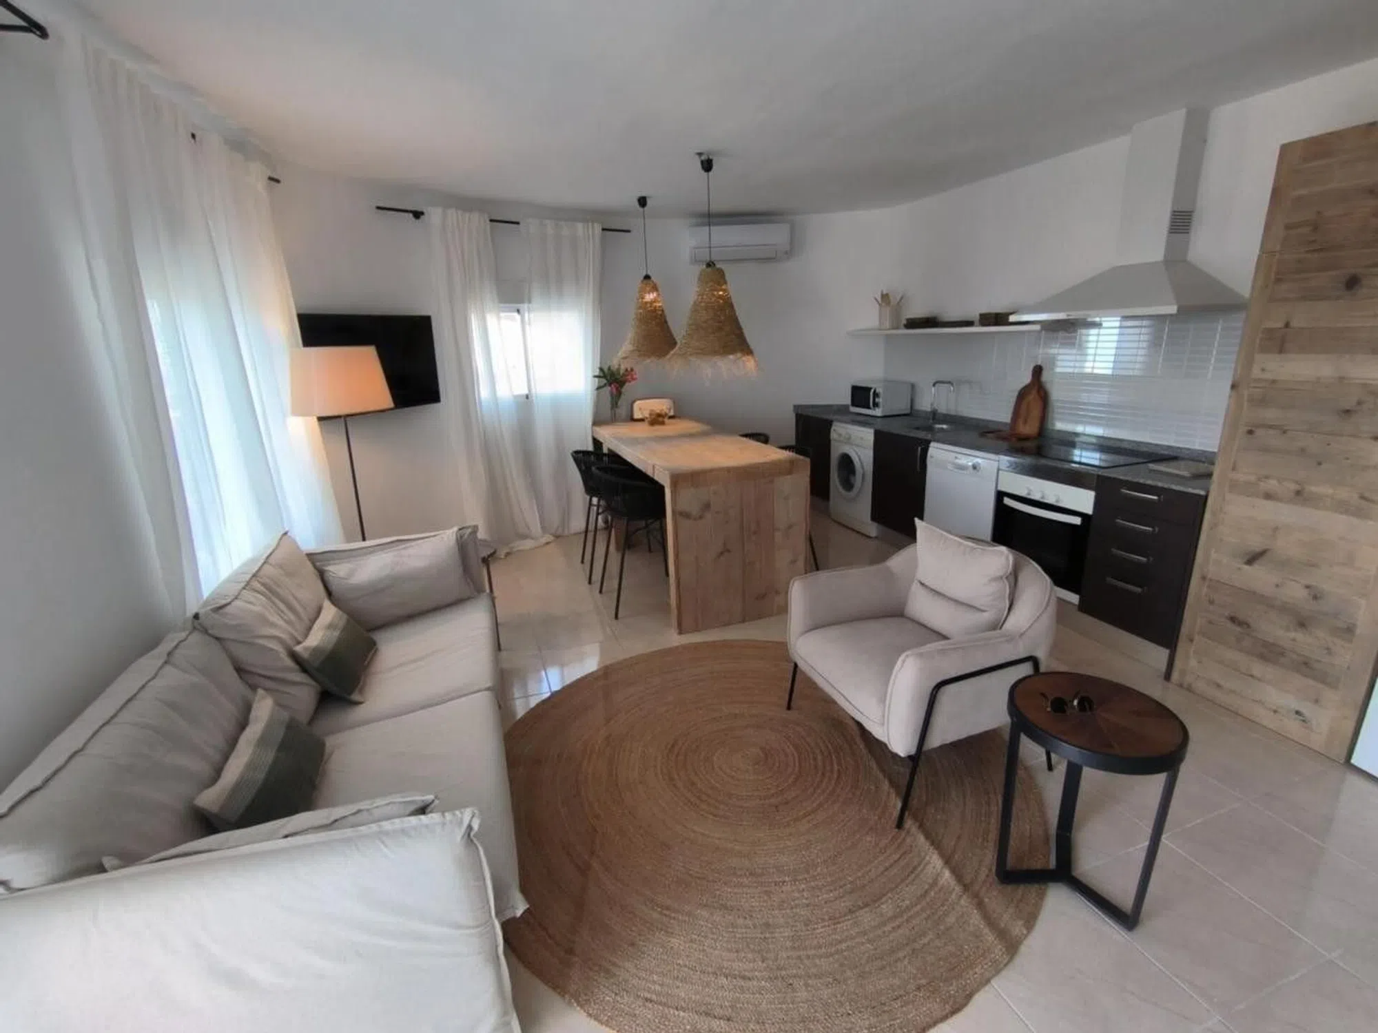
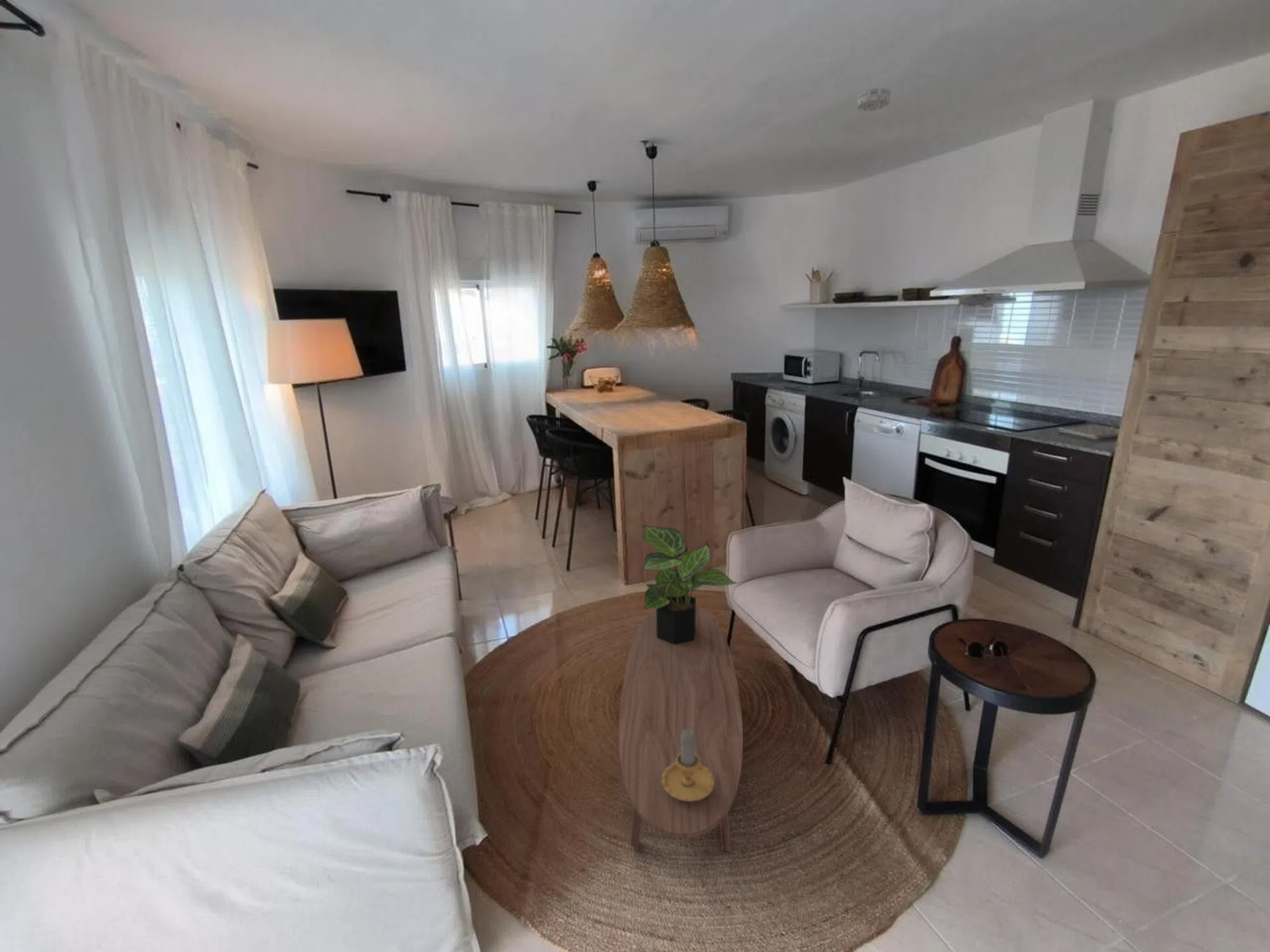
+ potted plant (679, 583)
+ smoke detector (873, 99)
+ candle (686, 753)
+ coffee table (679, 718)
